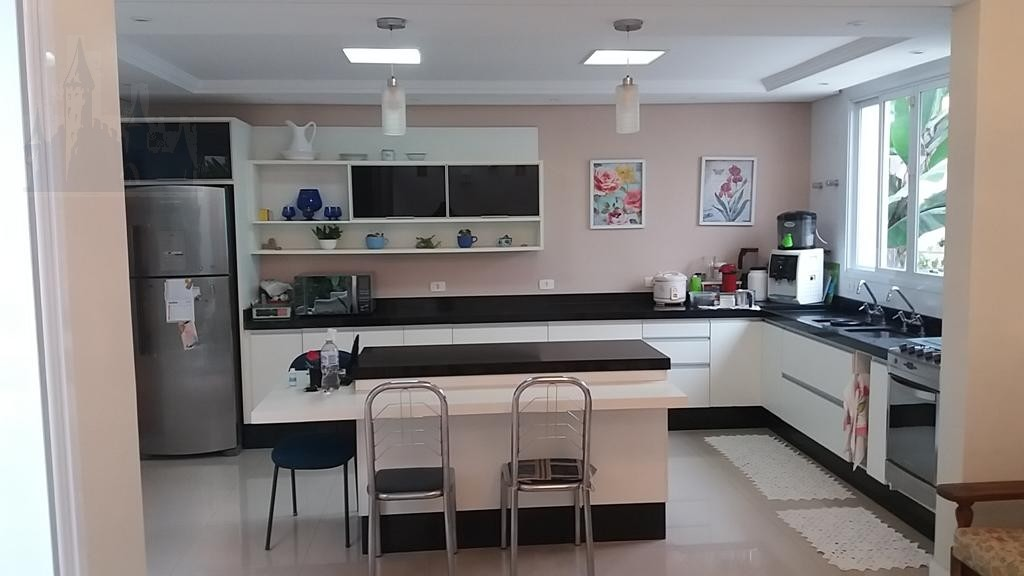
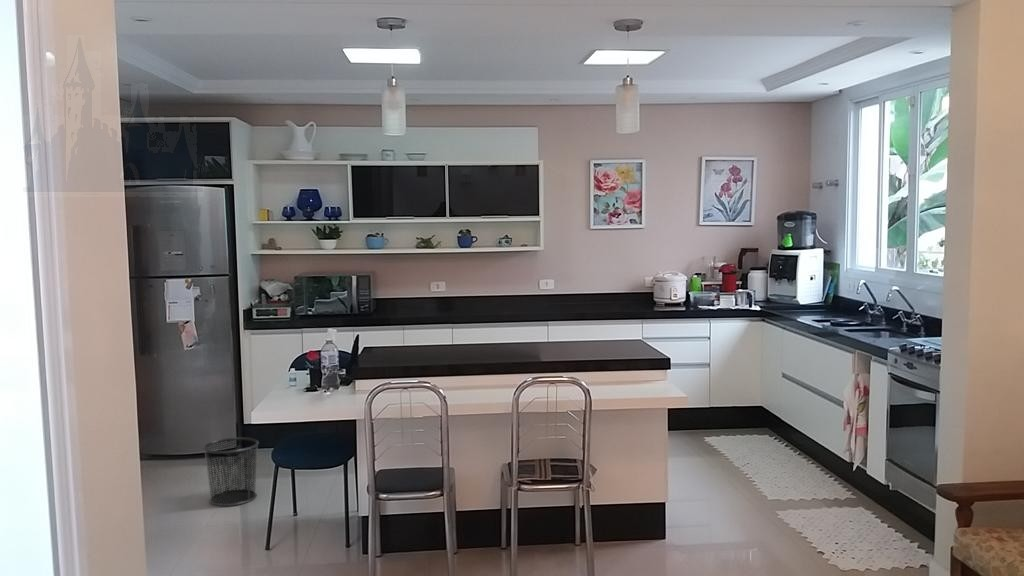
+ trash can (232, 470)
